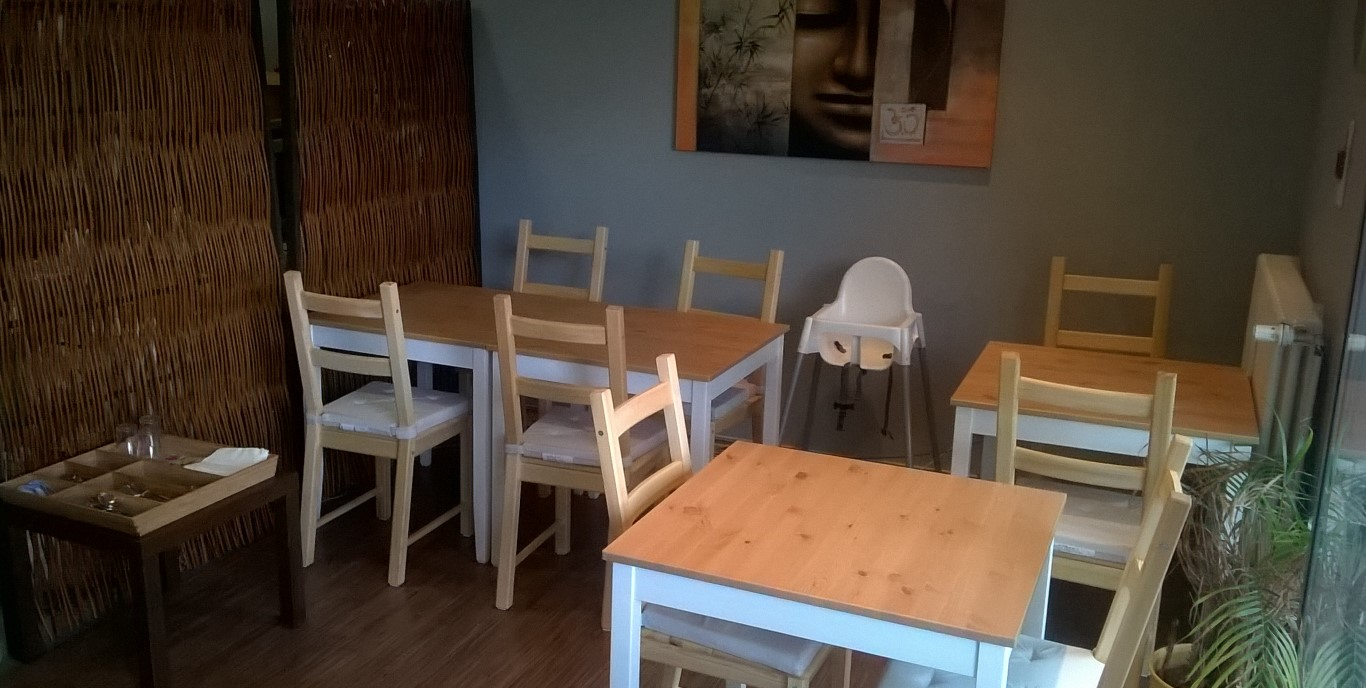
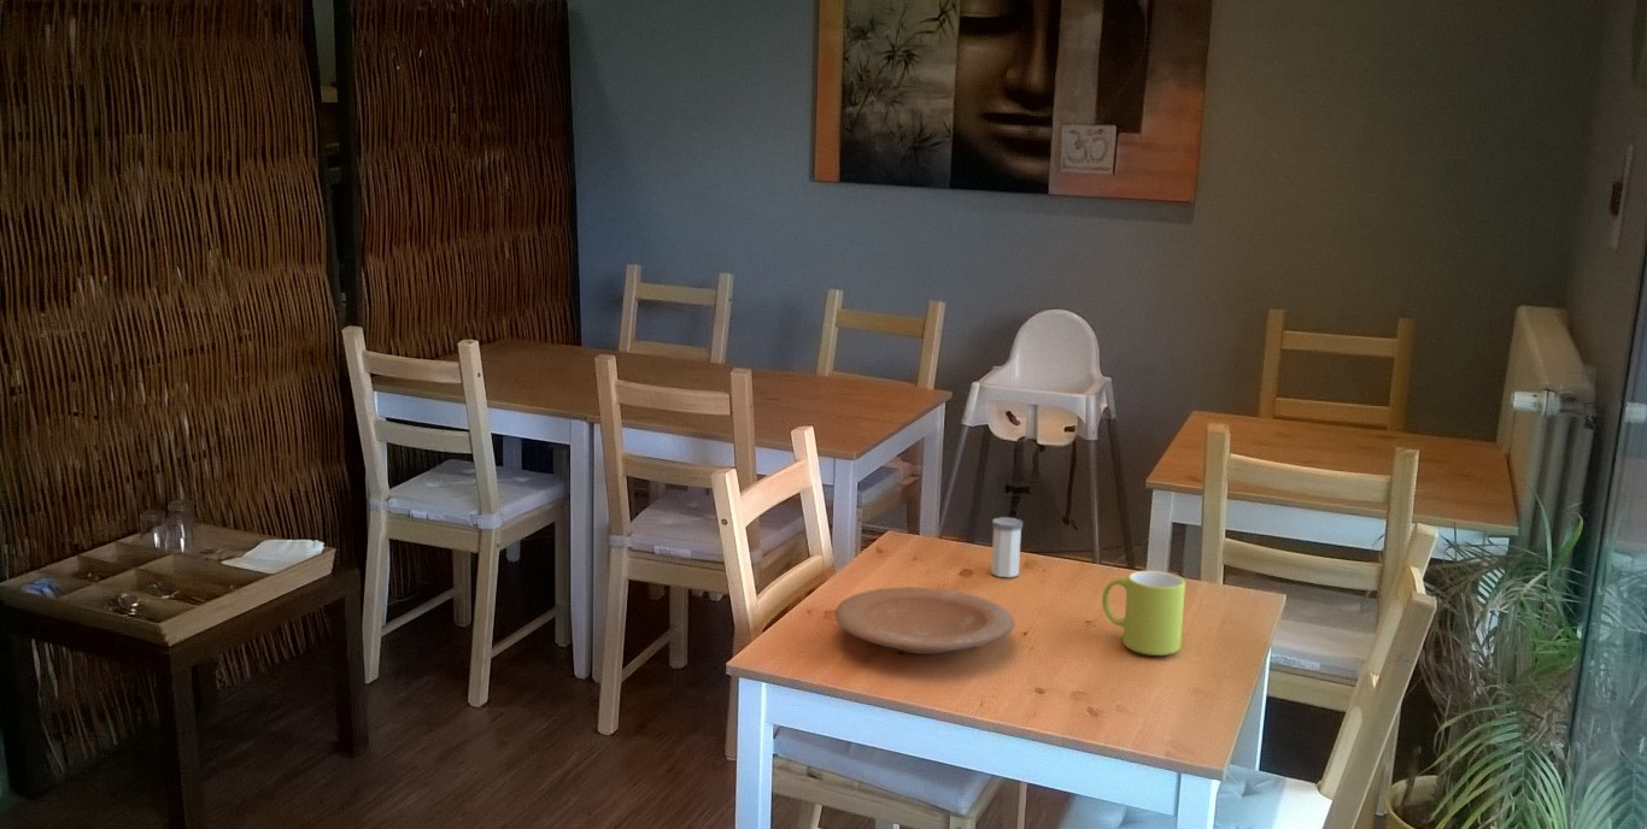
+ mug (1141, 610)
+ salt shaker (1006, 547)
+ plate (924, 627)
